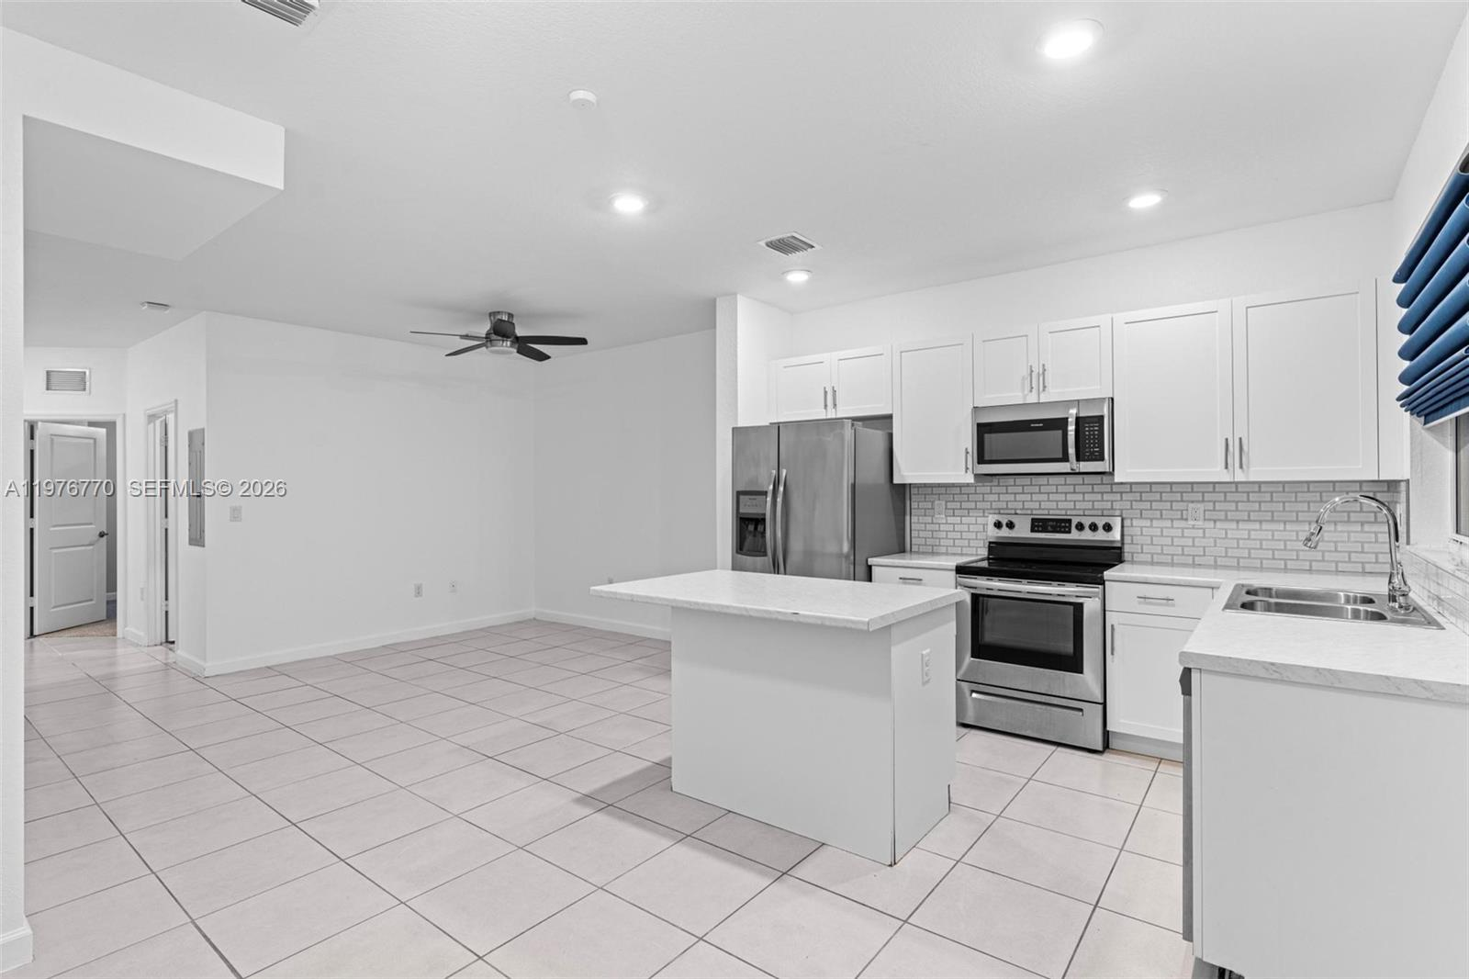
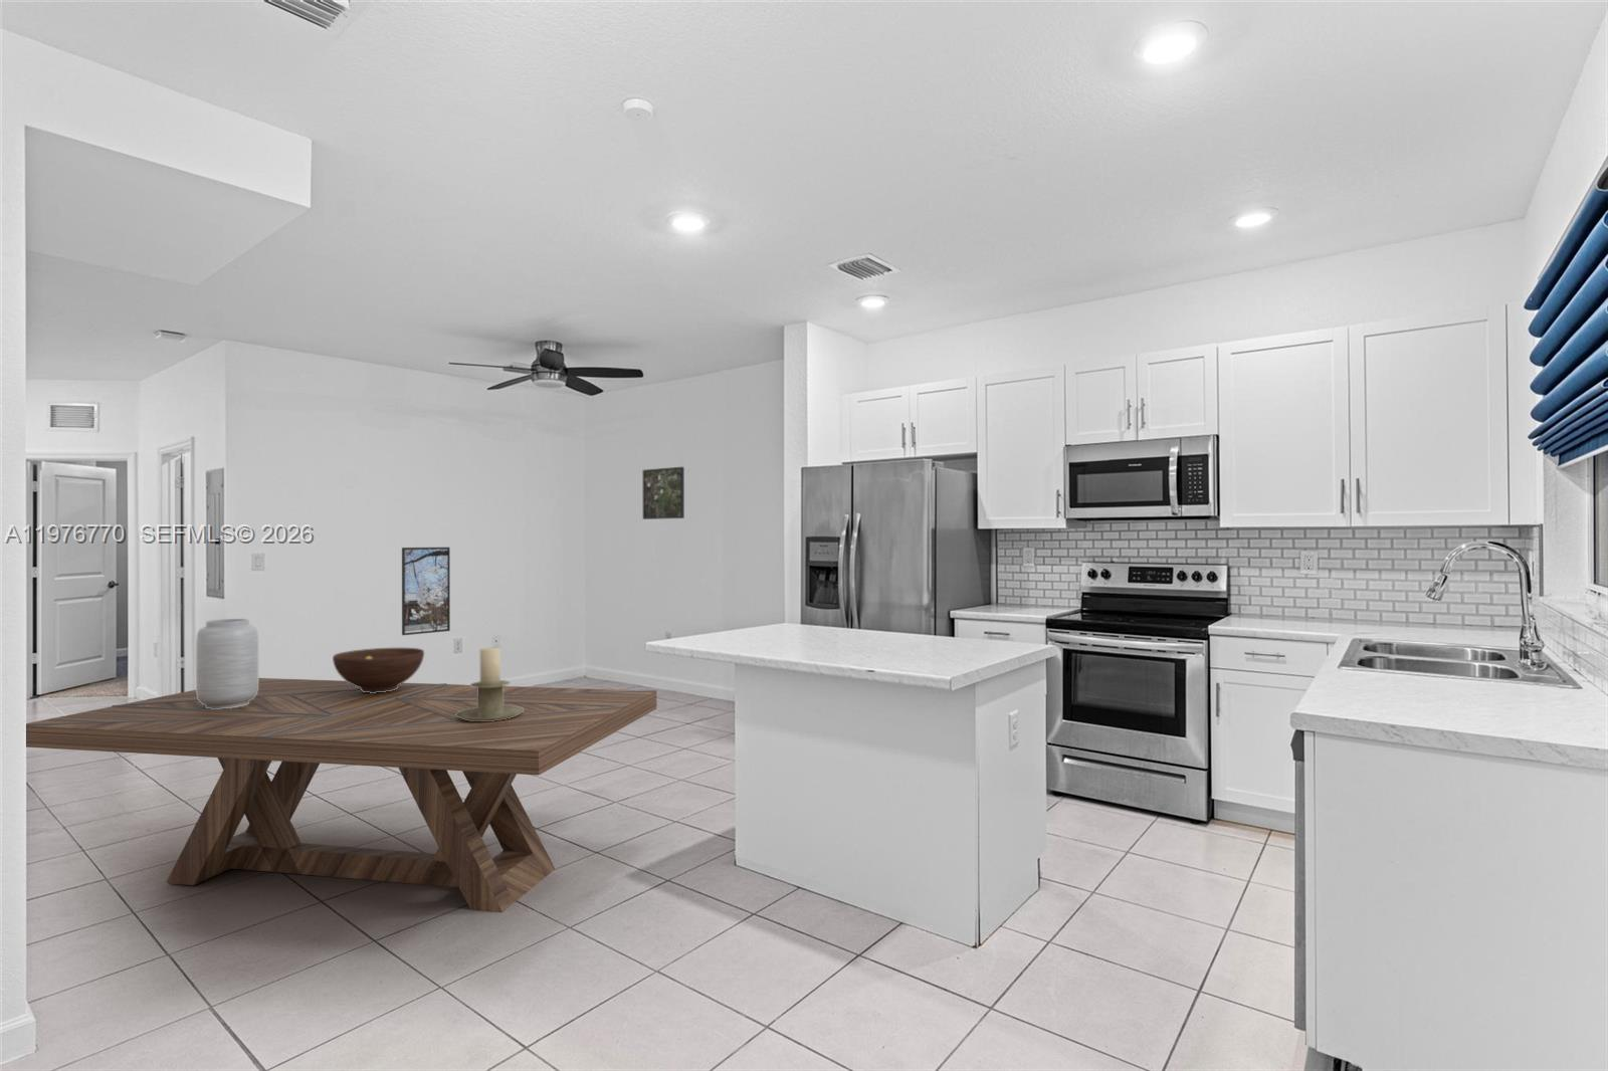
+ dining table (373, 765)
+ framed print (426, 589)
+ fruit bowl (379, 671)
+ vase (227, 661)
+ candle holder (489, 680)
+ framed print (662, 494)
